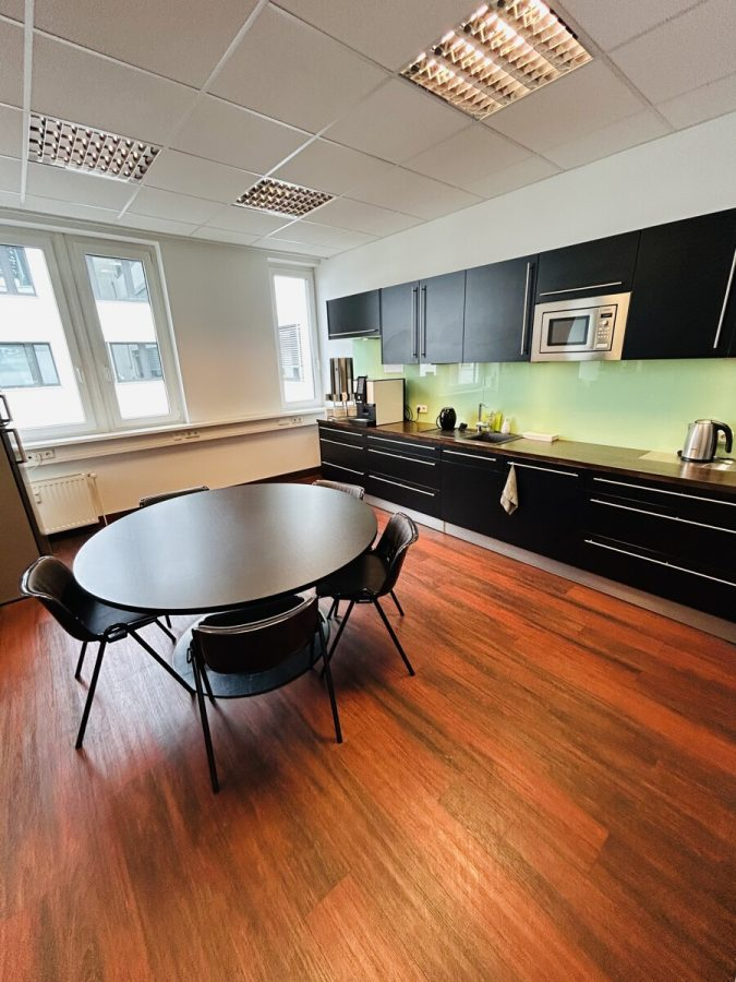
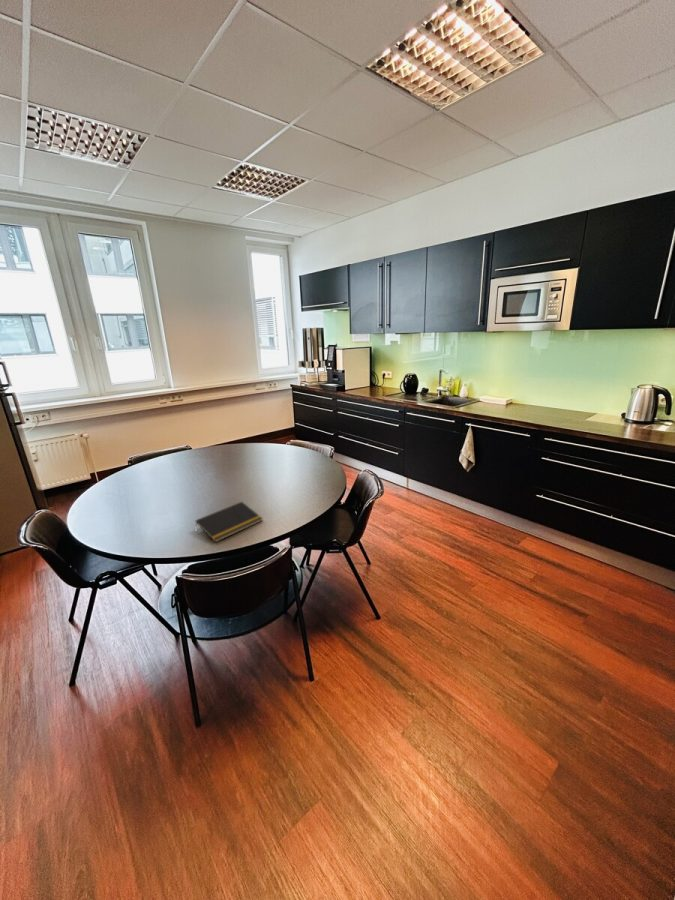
+ notepad (229, 520)
